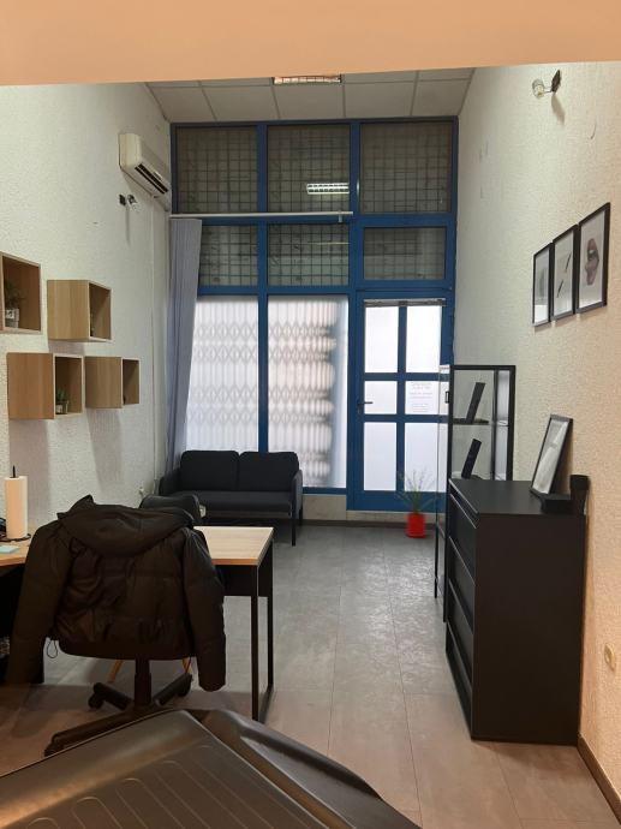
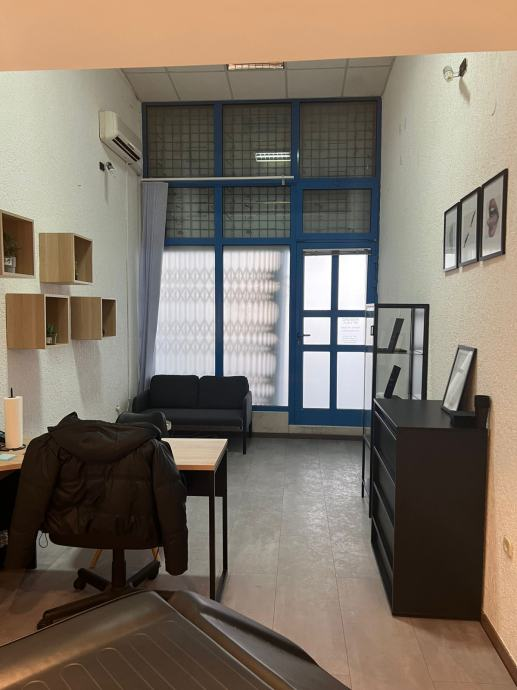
- house plant (416, 500)
